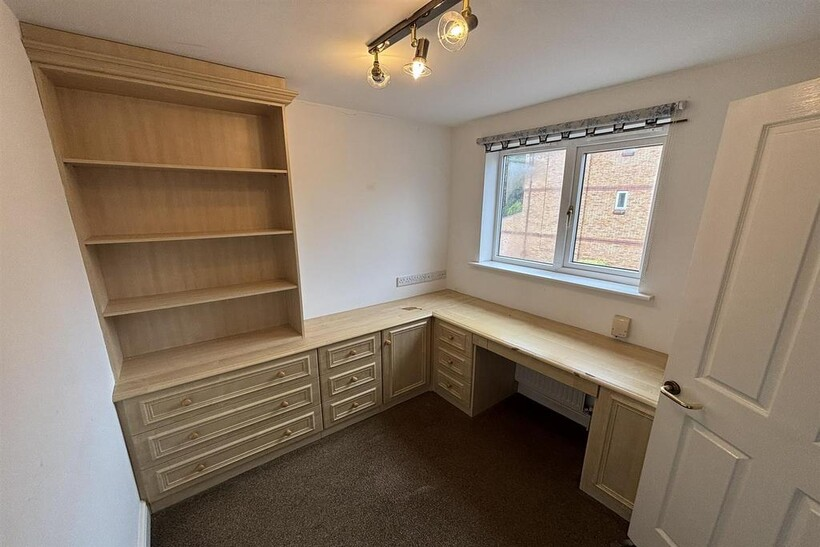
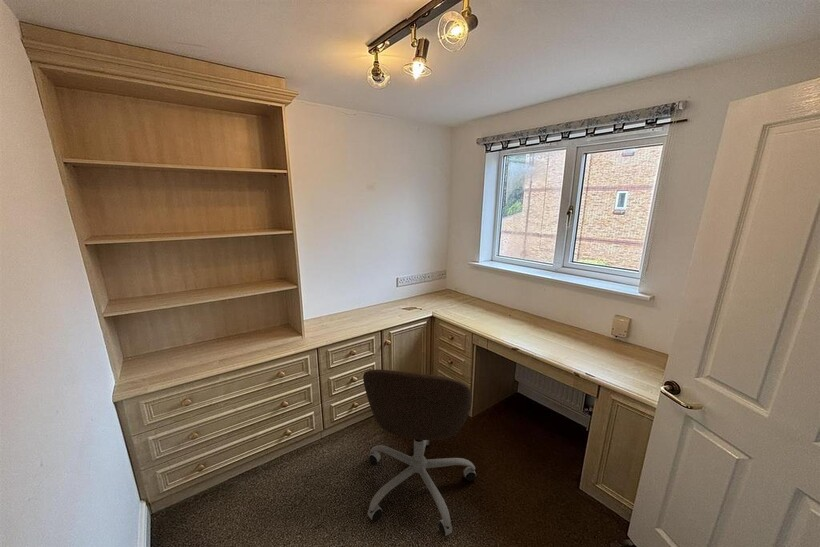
+ office chair (419, 415)
